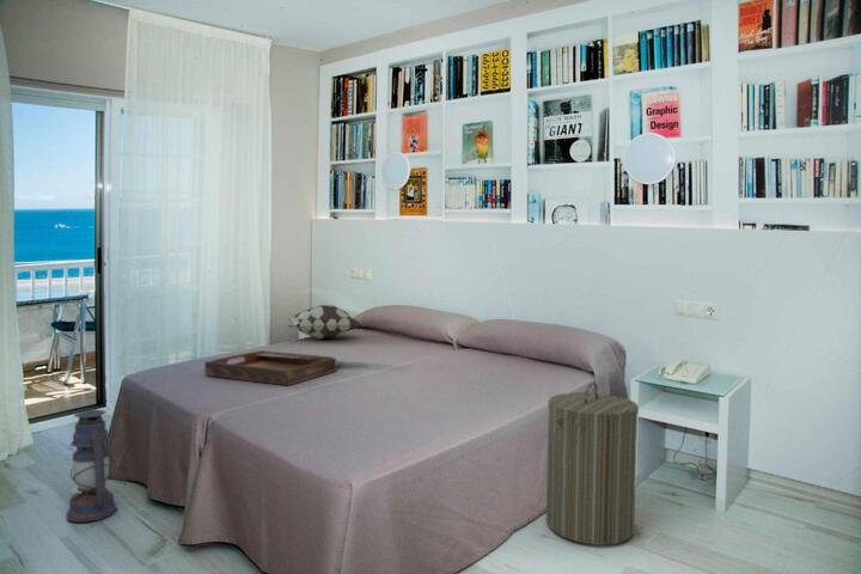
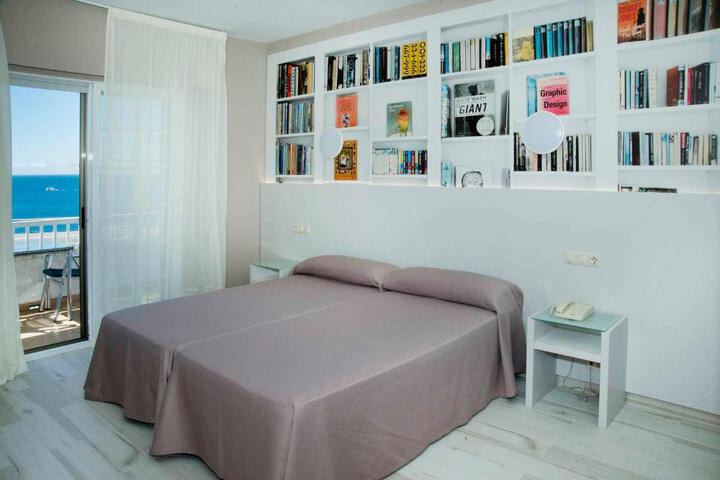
- lantern (93, 459)
- serving tray (273, 366)
- laundry hamper (591, 453)
- decorative pillow (322, 322)
